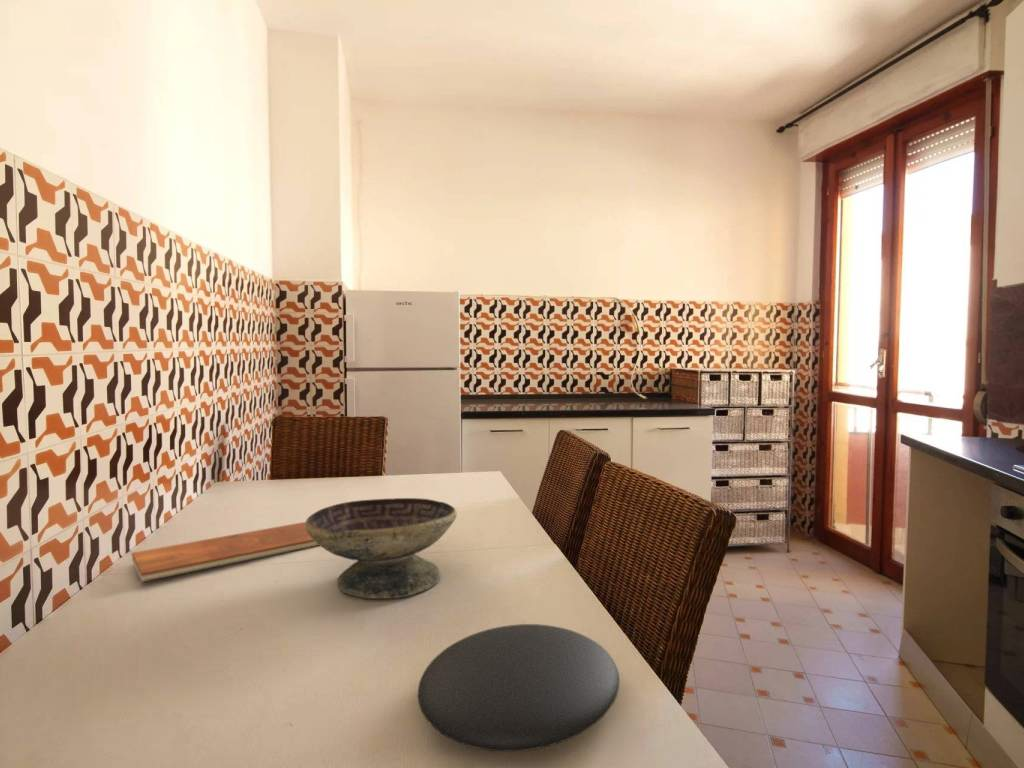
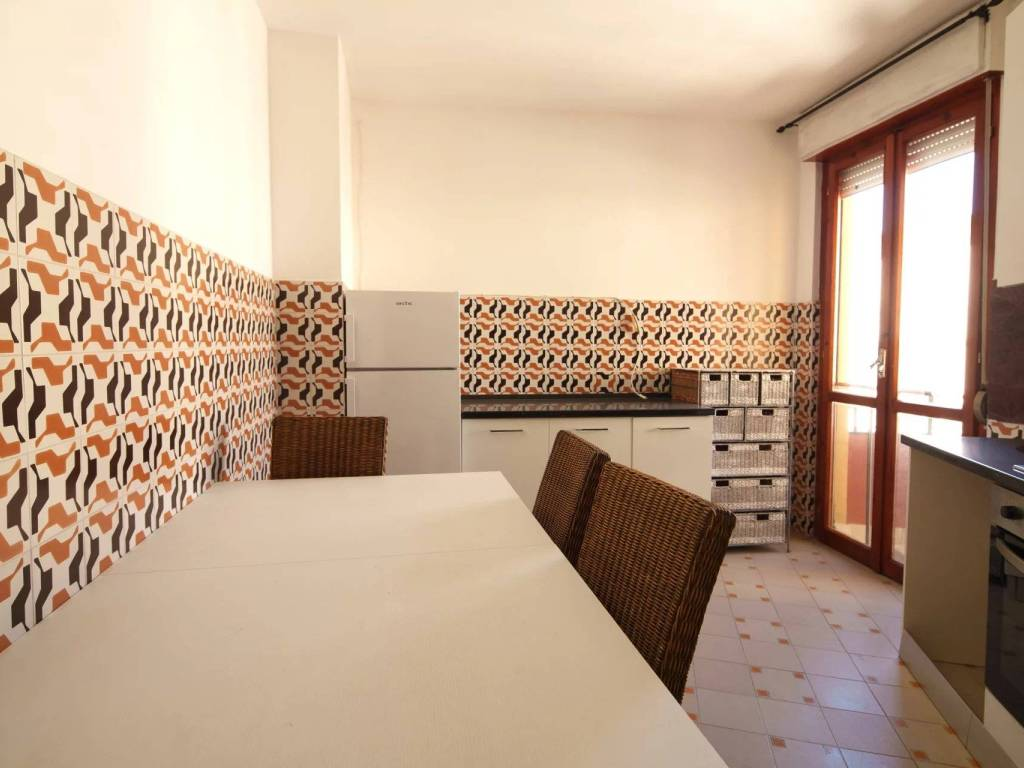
- plate (520, 677)
- decorative bowl (382, 543)
- chopping board (264, 542)
